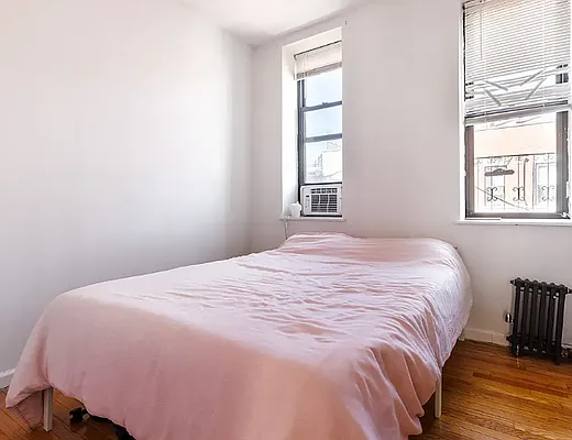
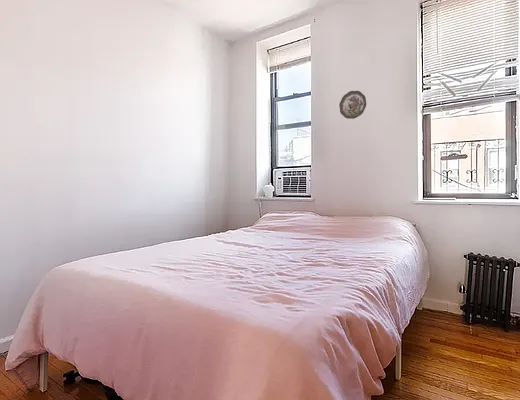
+ decorative plate (352, 105)
